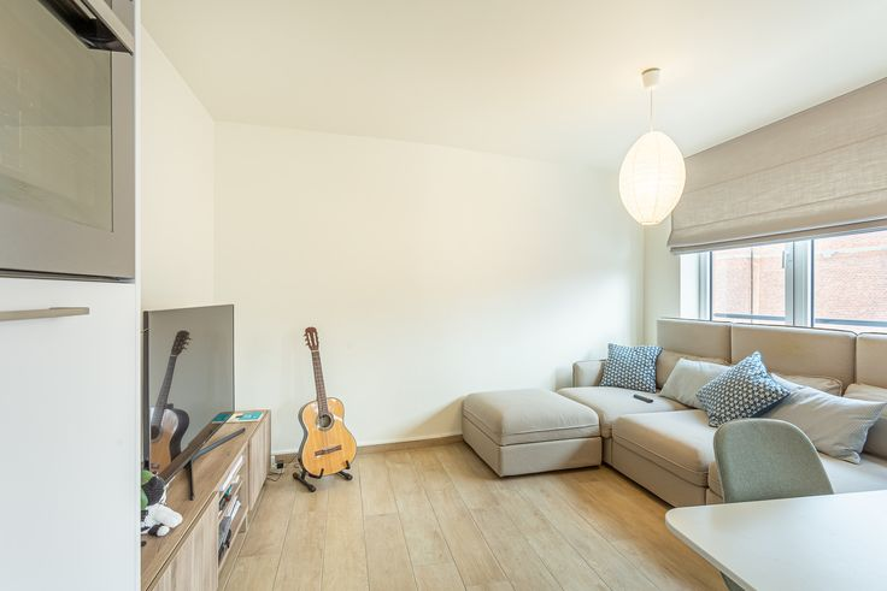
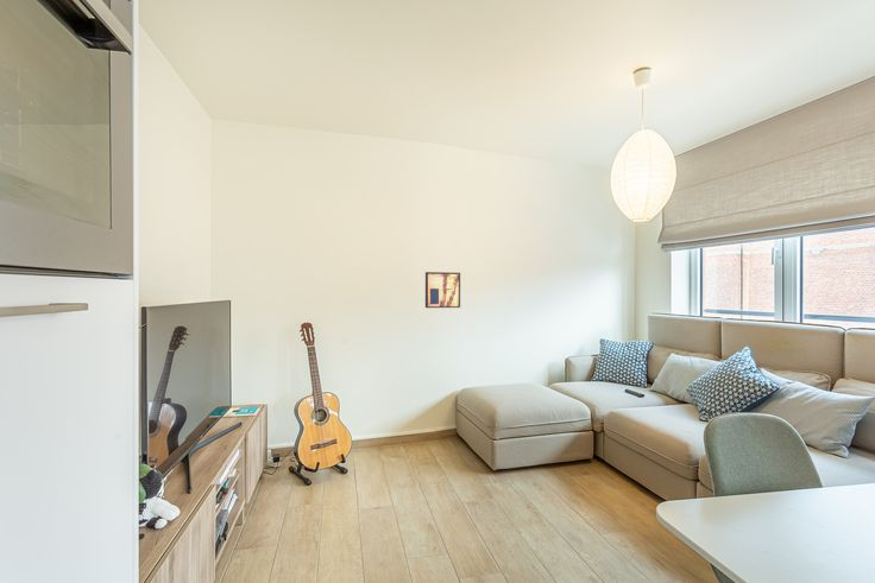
+ wall art (442, 290)
